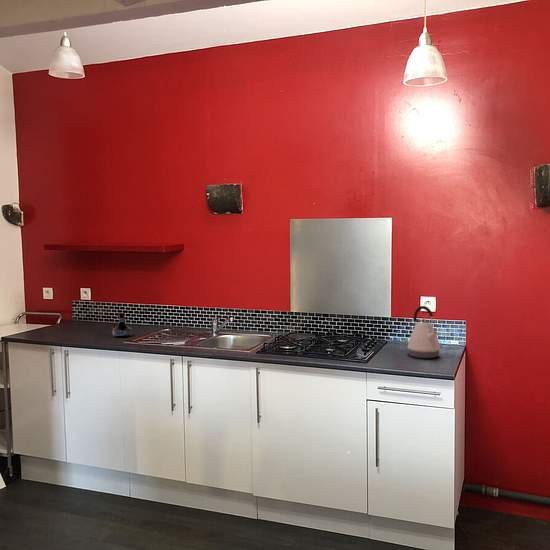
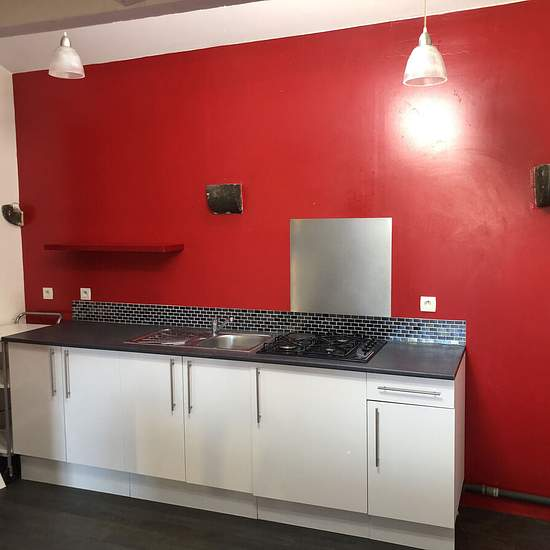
- tequila bottle (122, 324)
- kettle (424, 331)
